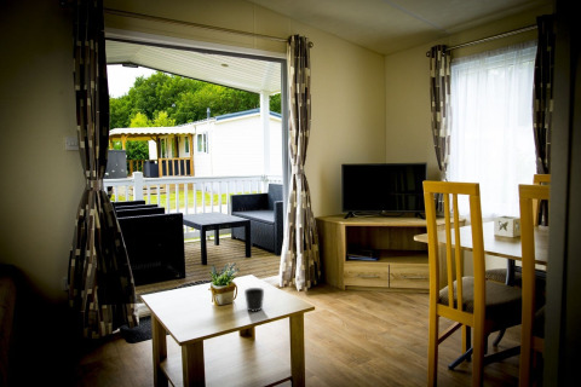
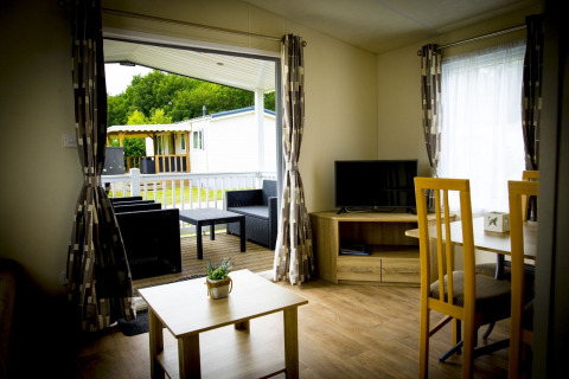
- cup (254, 300)
